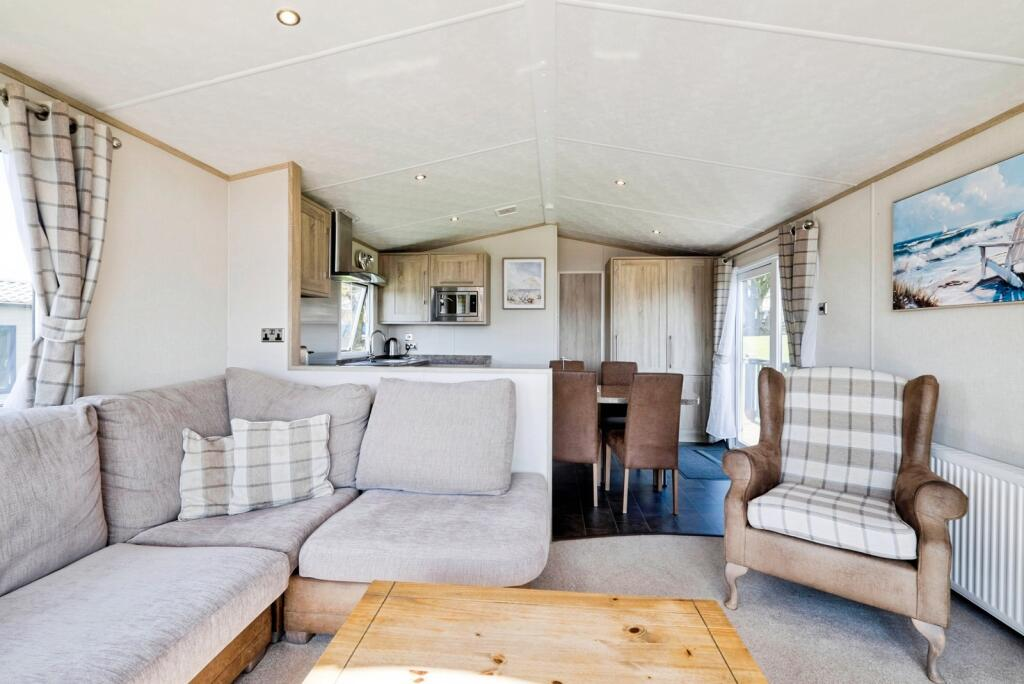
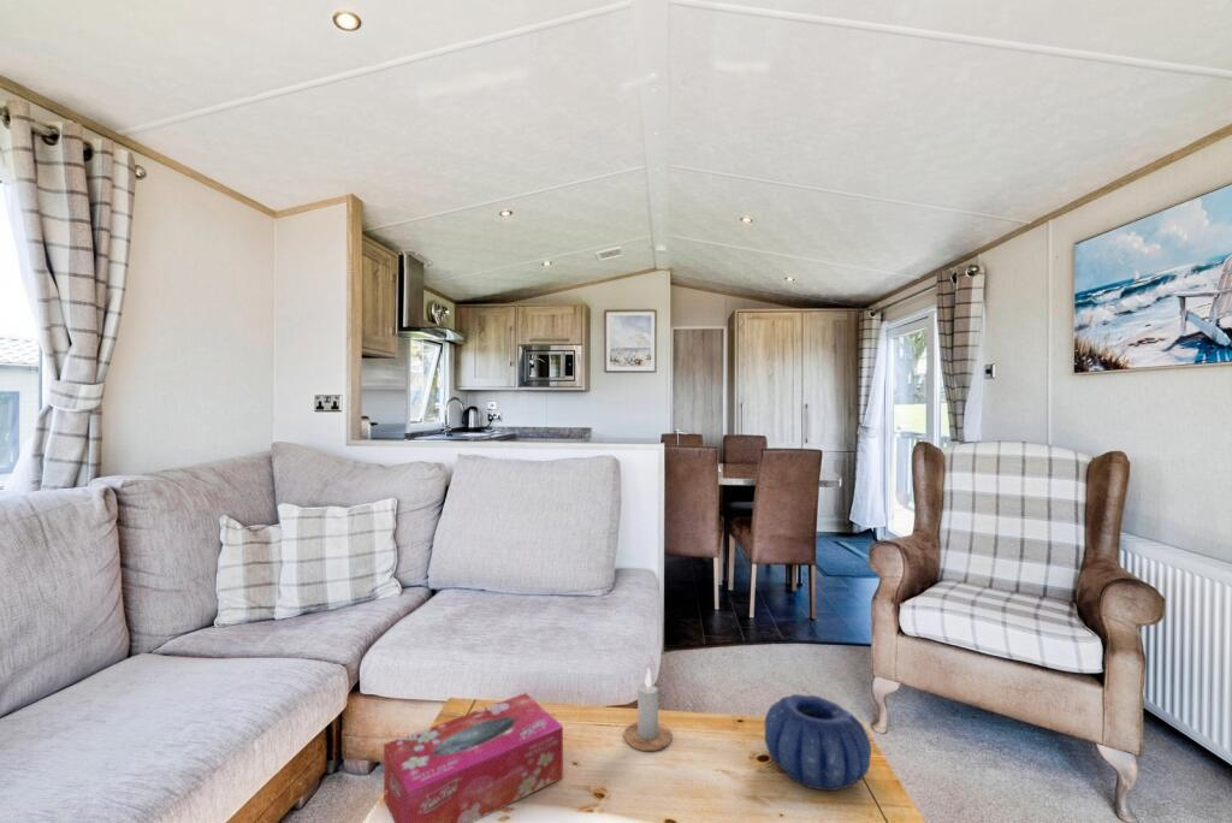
+ decorative bowl (815, 736)
+ candle (647, 701)
+ tissue box (475, 760)
